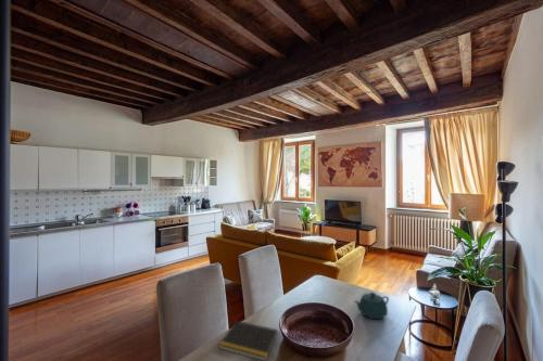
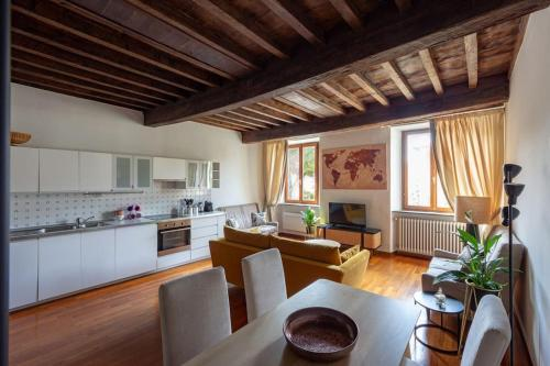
- notepad (249, 338)
- teapot (371, 304)
